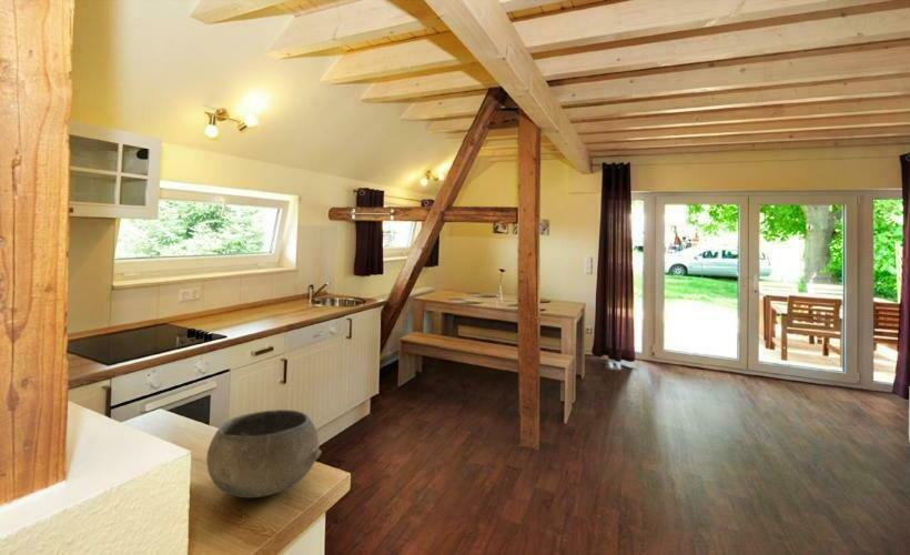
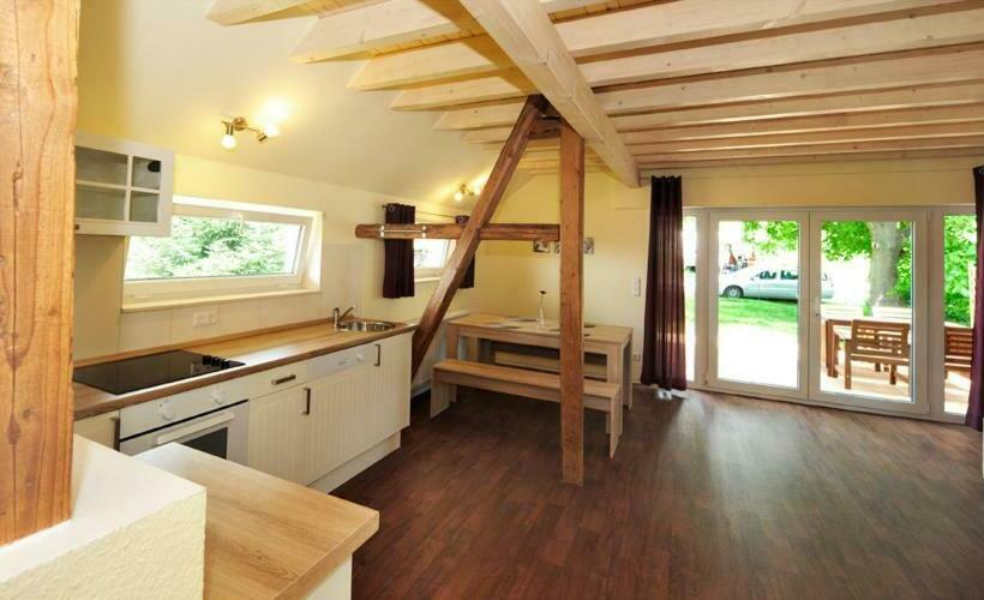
- bowl (264, 454)
